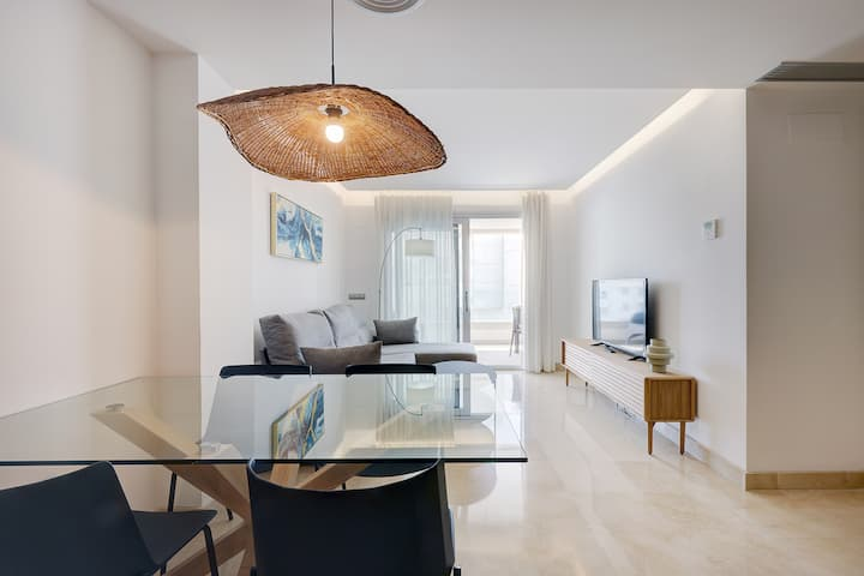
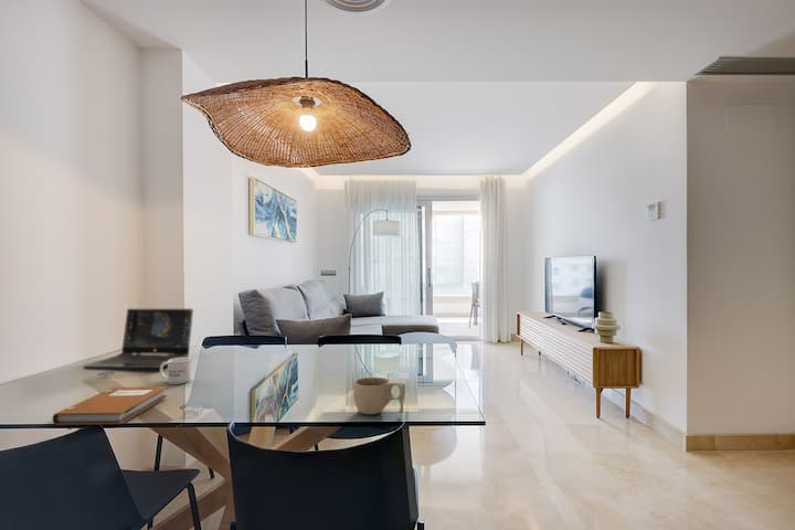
+ laptop computer (141, 337)
+ notebook (116, 403)
+ cup (379, 396)
+ mug (174, 370)
